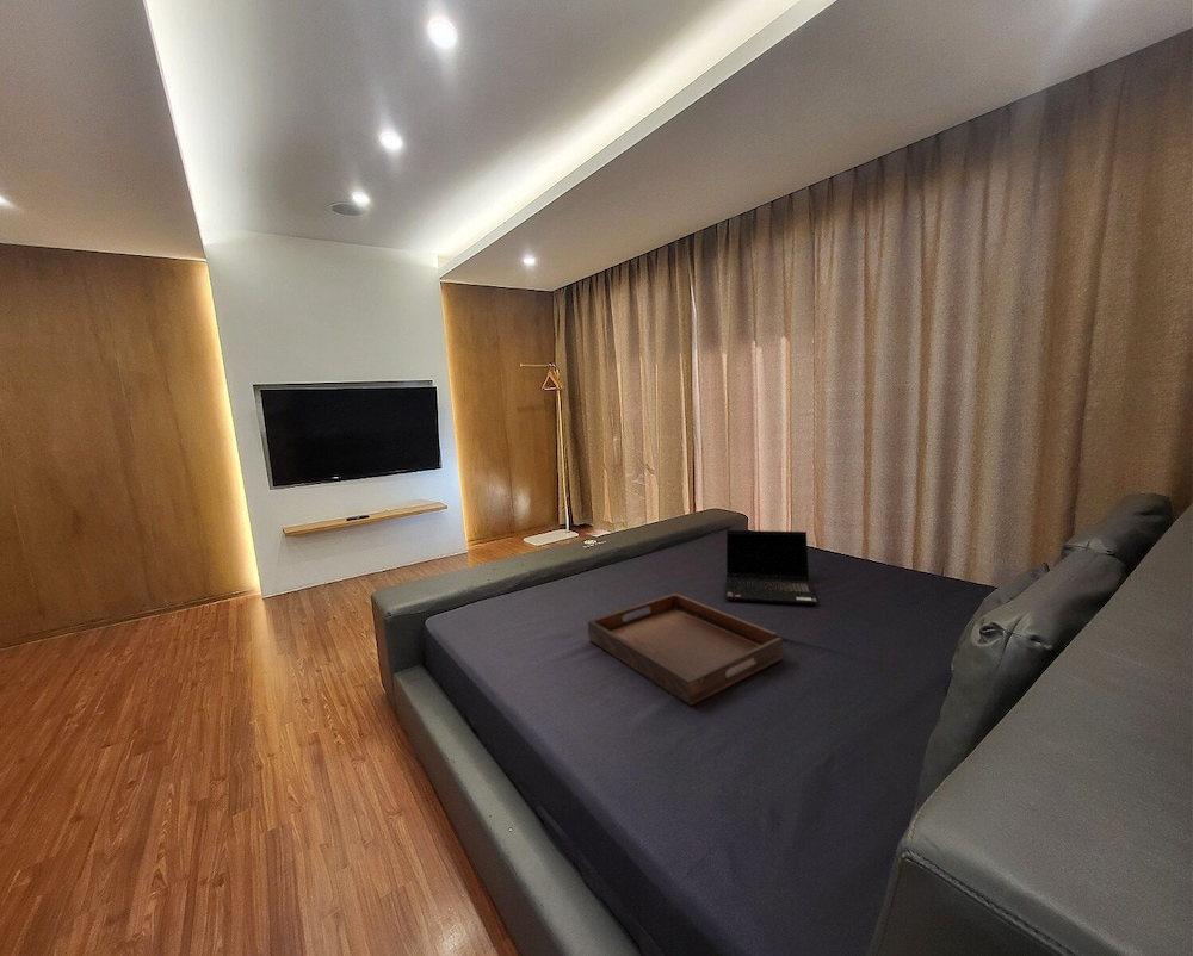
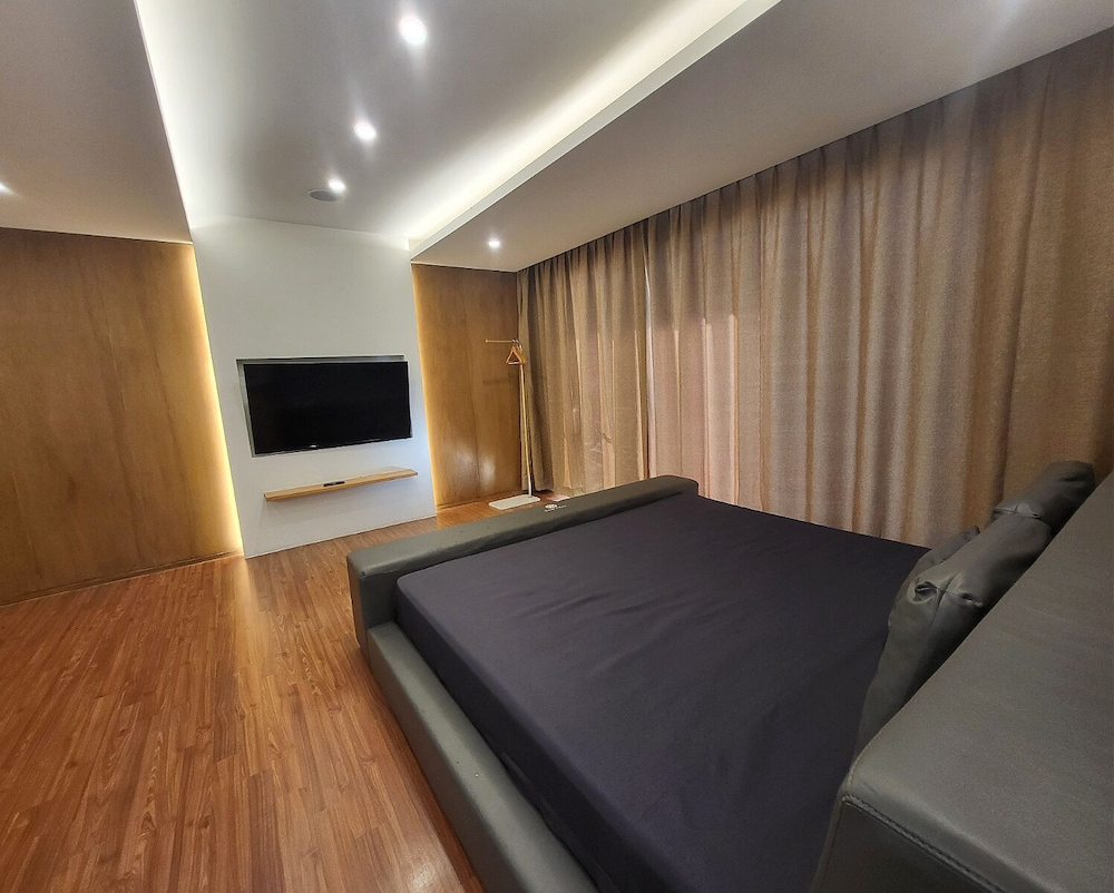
- laptop computer (767, 564)
- serving tray (681, 638)
